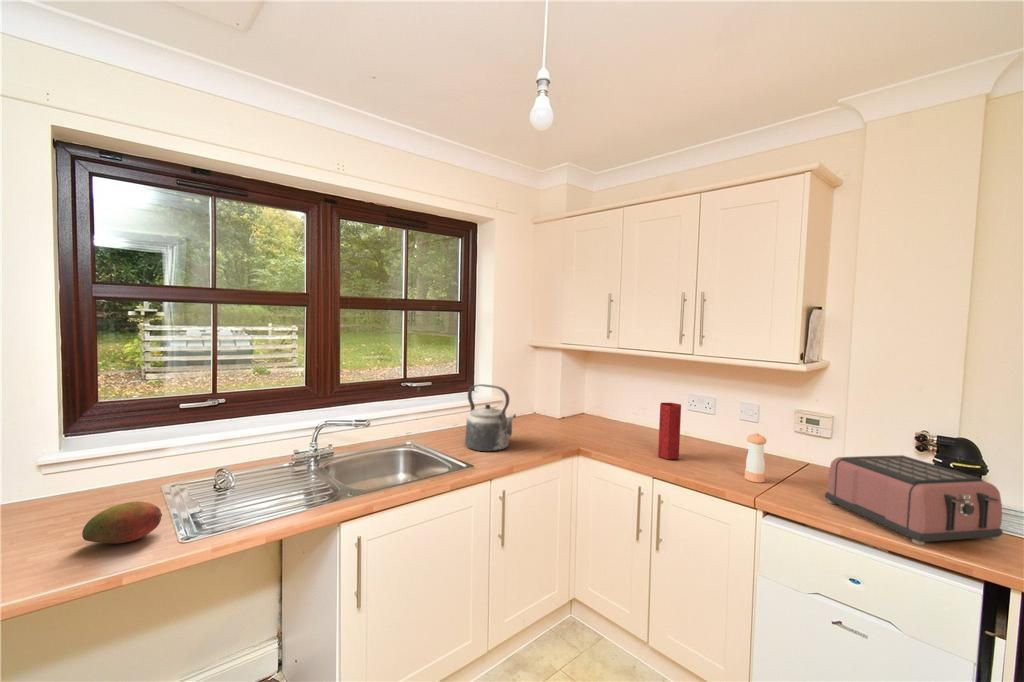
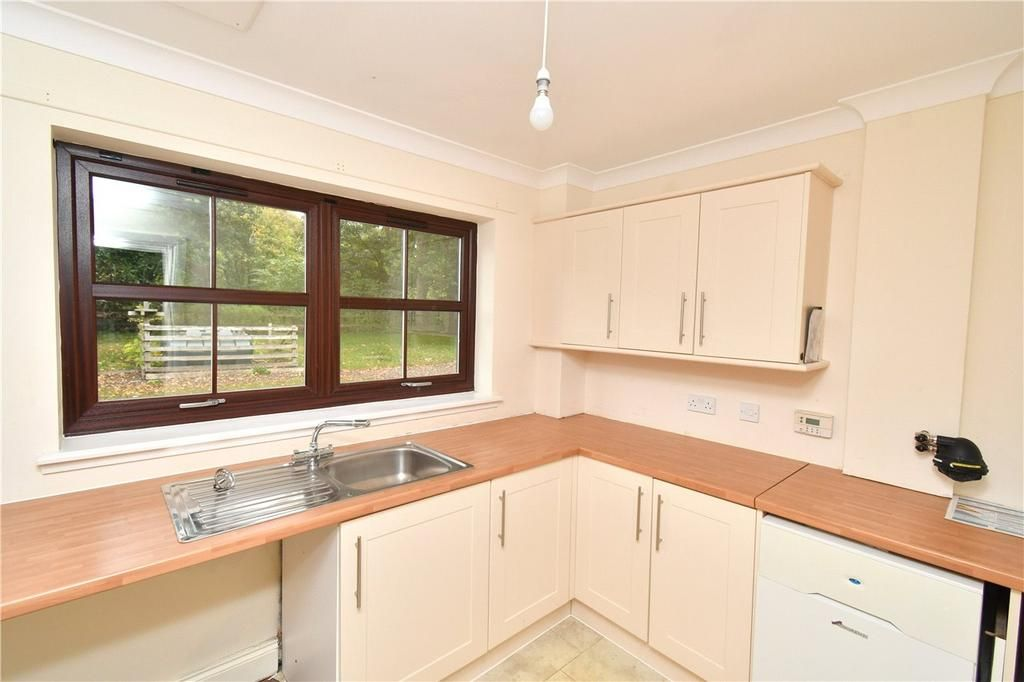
- pepper shaker (755, 456)
- fruit (124, 522)
- toaster (912, 495)
- vase (669, 430)
- kettle (491, 416)
